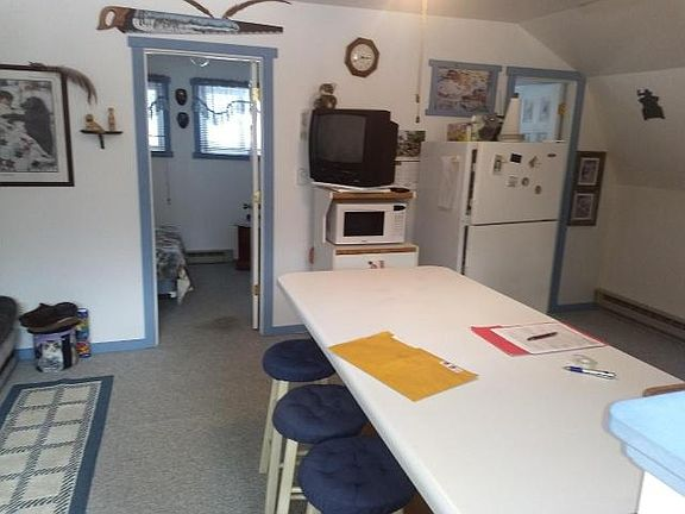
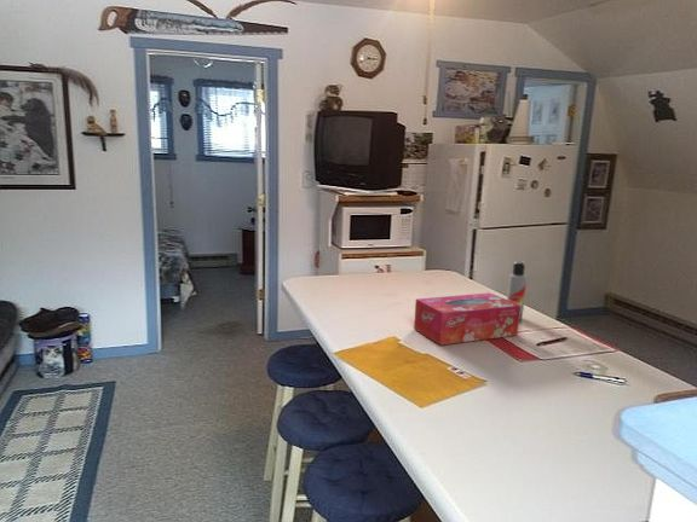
+ lotion bottle (515, 289)
+ tissue box (466, 317)
